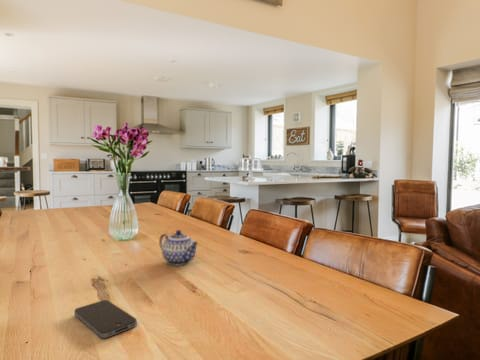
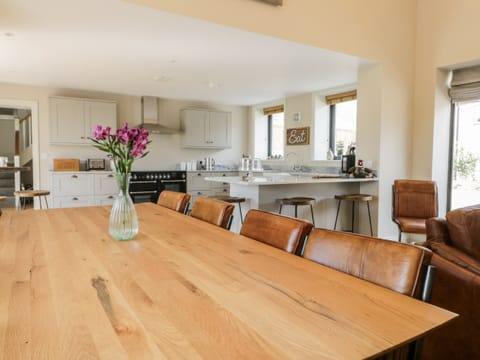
- teapot (178, 246)
- smartphone (104, 317)
